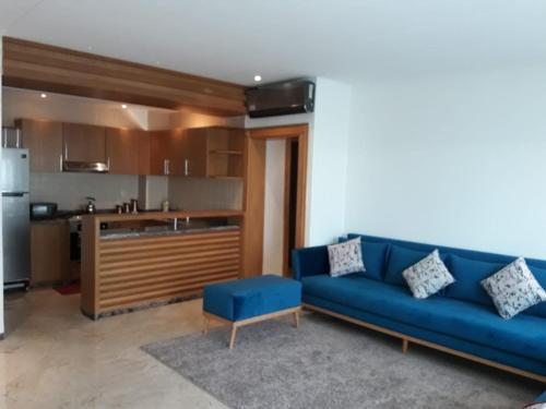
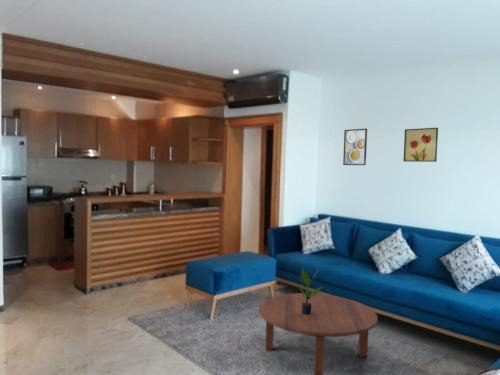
+ wall art (420, 145)
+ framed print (354, 147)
+ potted plant (309, 290)
+ coffee table (316, 331)
